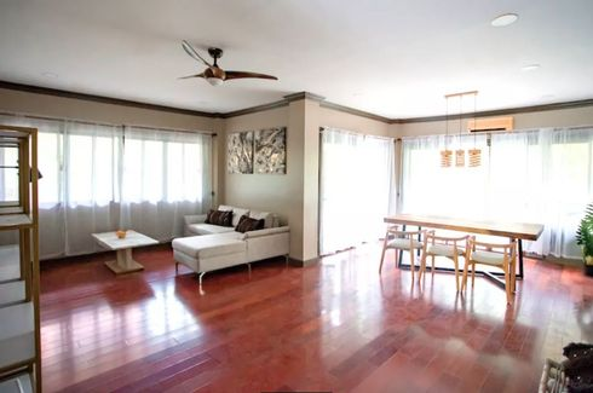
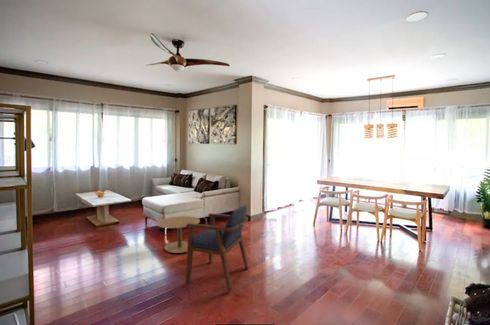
+ armchair (219, 241)
+ side table (178, 234)
